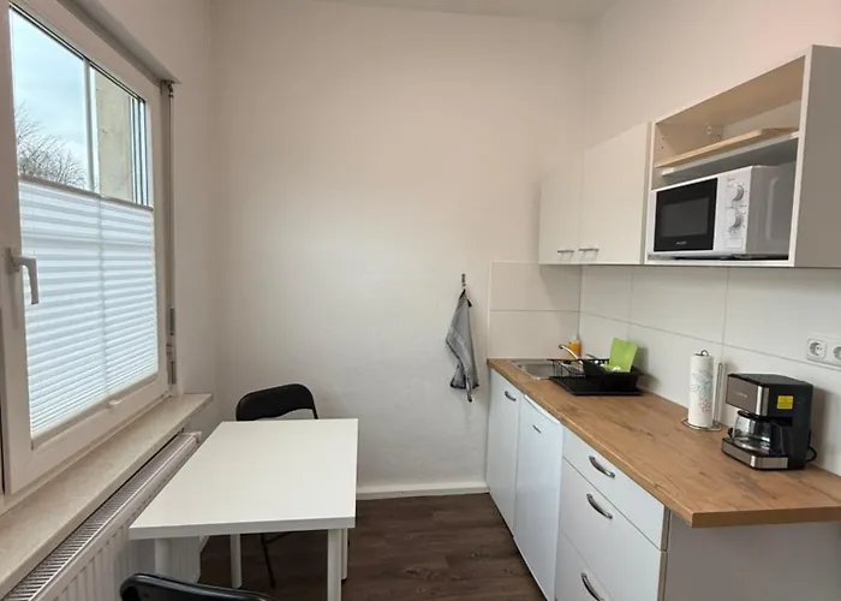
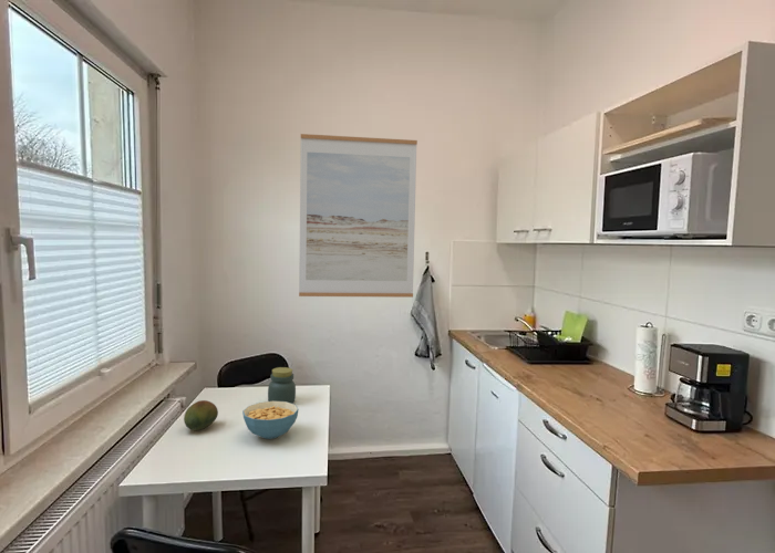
+ cereal bowl (270, 422)
+ fruit (200, 415)
+ wall art (358, 218)
+ jar (281, 386)
